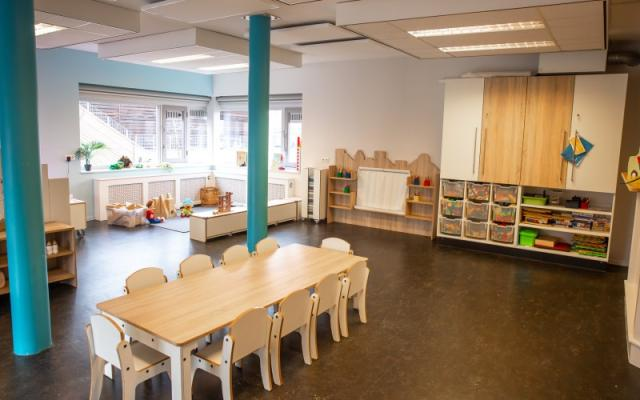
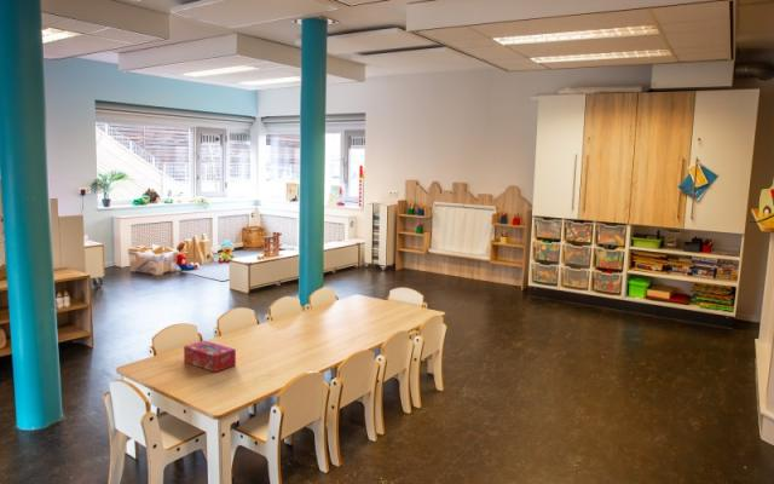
+ tissue box (209, 355)
